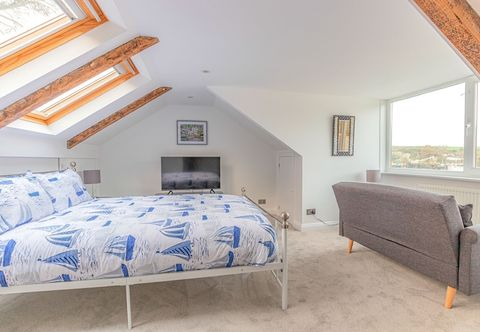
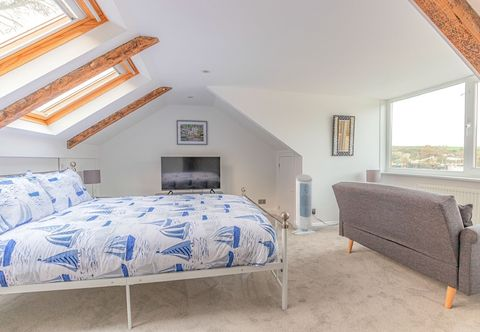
+ air purifier (303, 203)
